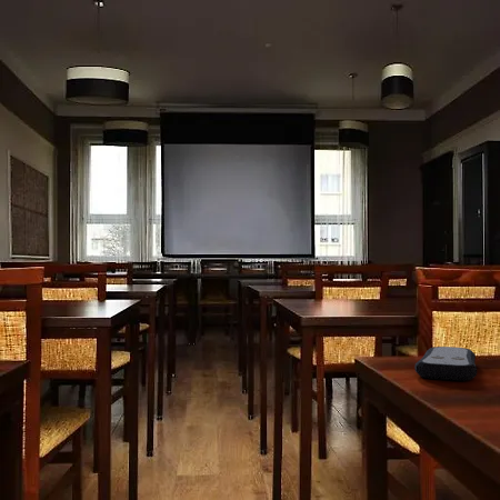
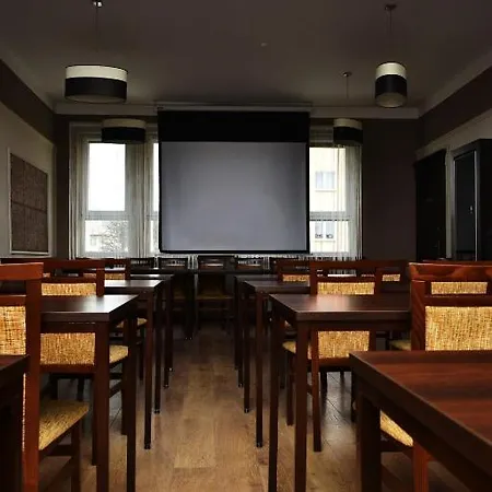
- remote control (448, 361)
